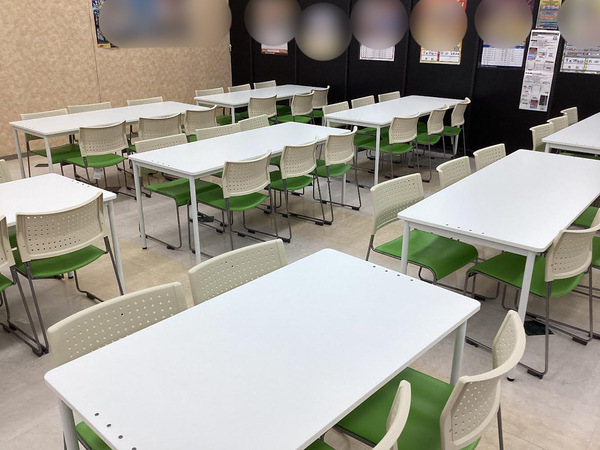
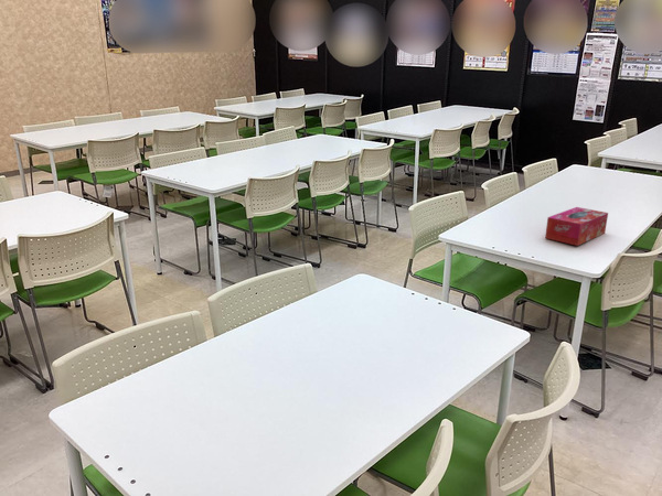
+ tissue box (576, 225)
